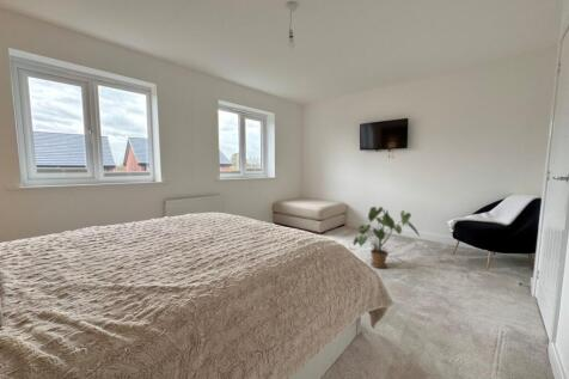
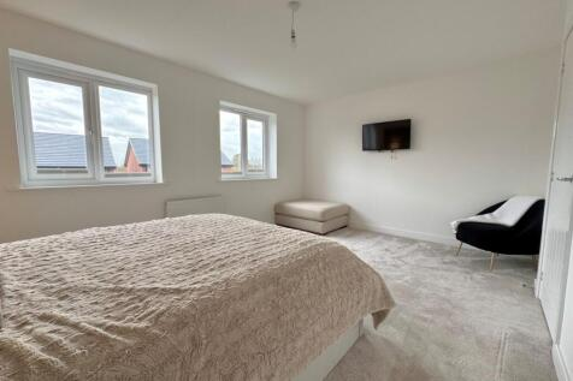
- house plant (384, 236)
